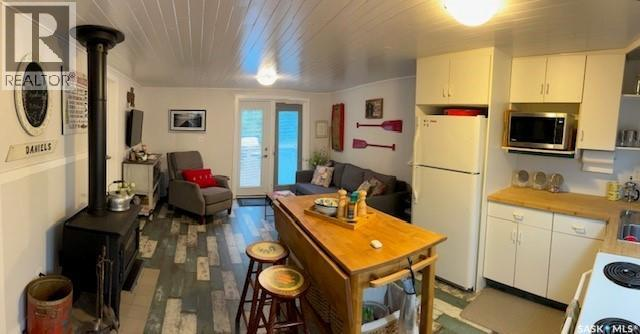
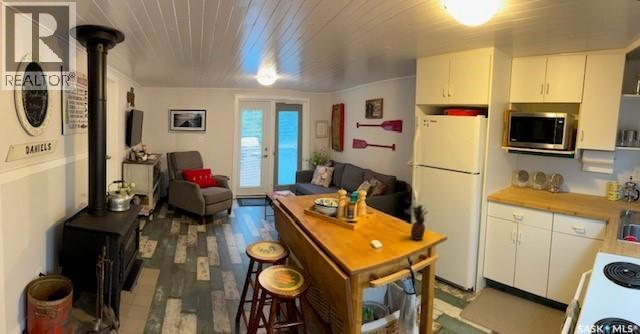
+ fruit (416, 220)
